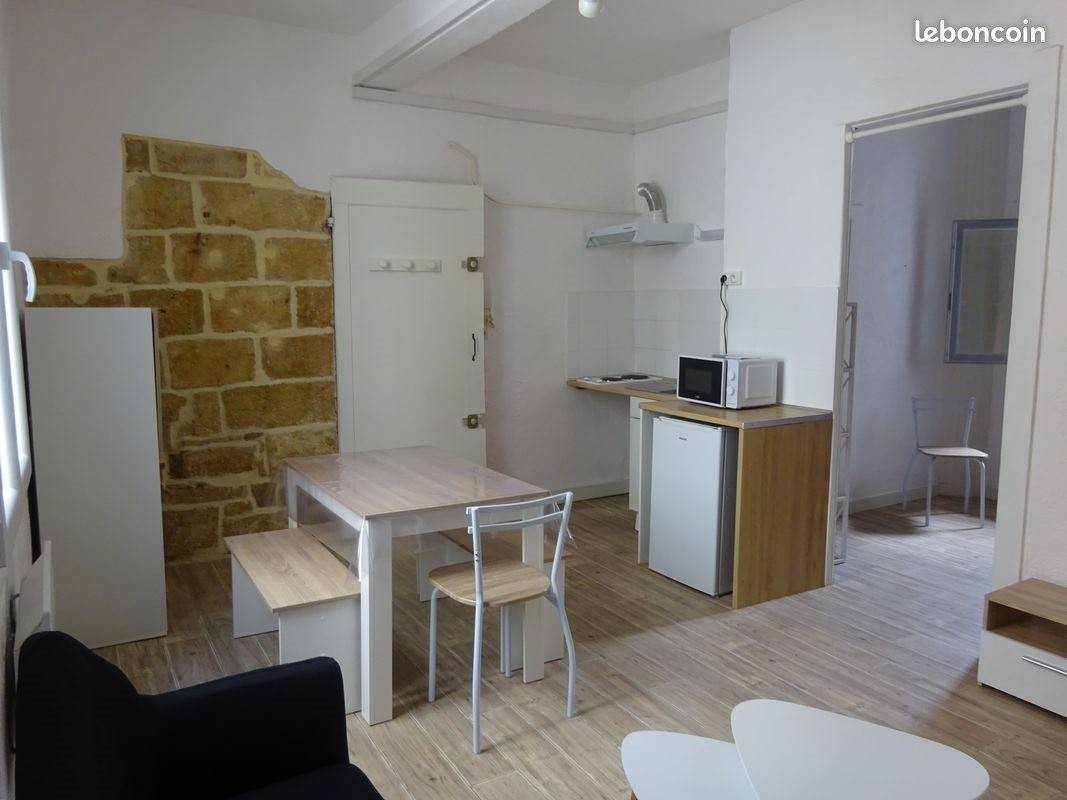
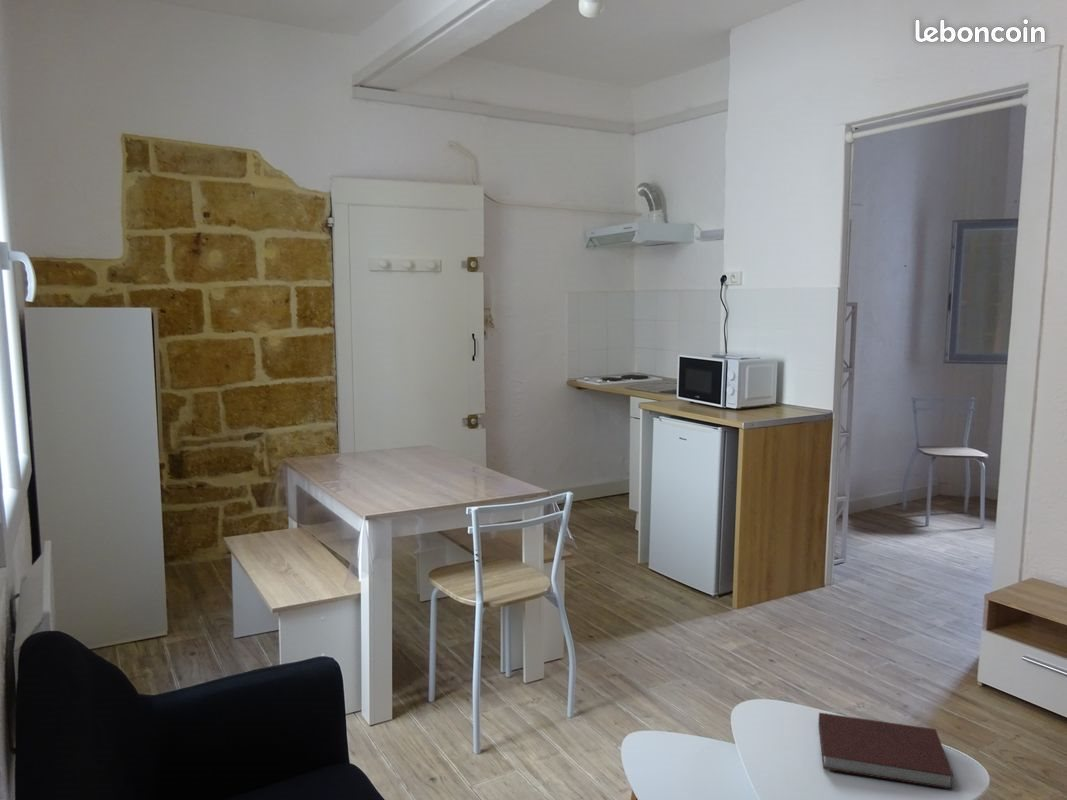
+ notebook (881, 748)
